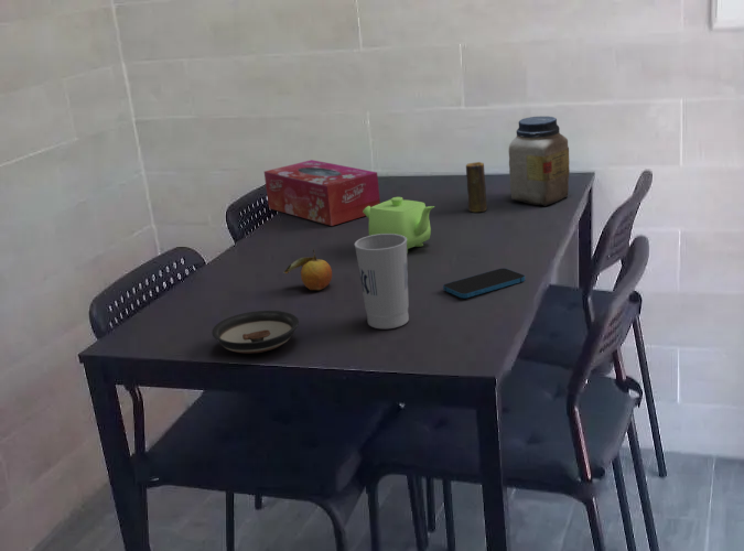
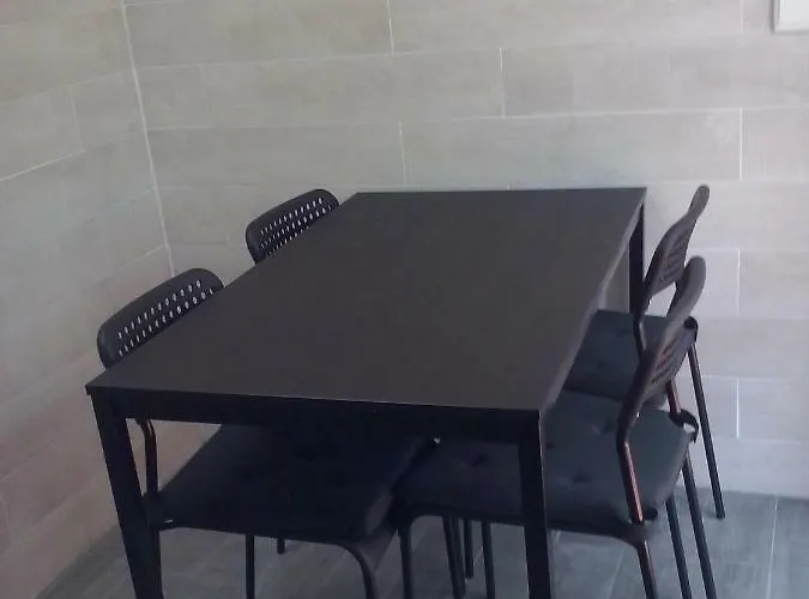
- tissue box (321, 191)
- jar (539, 159)
- fruit (306, 268)
- cup (384, 281)
- candle (476, 186)
- teapot (399, 223)
- smartphone (484, 282)
- saucer (257, 335)
